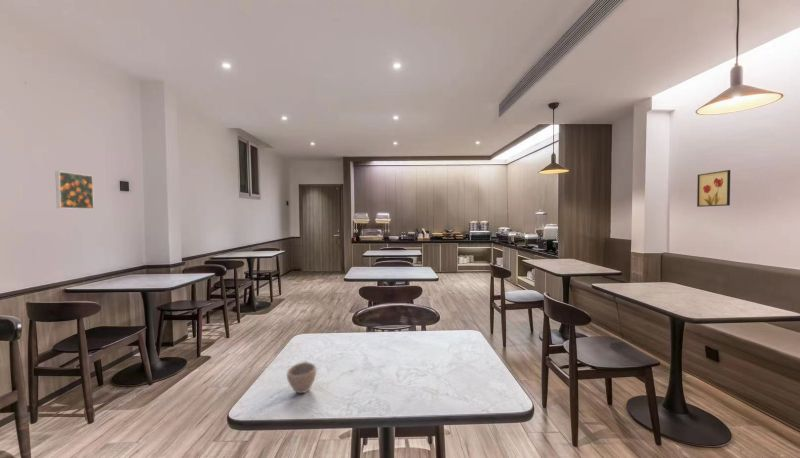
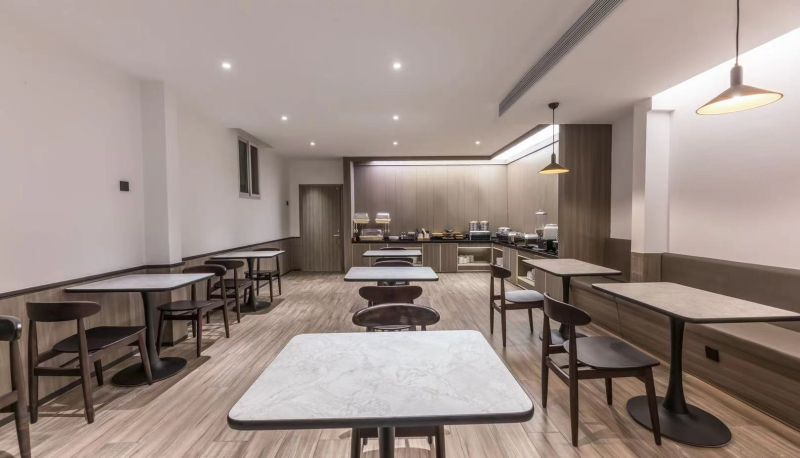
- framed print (75, 191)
- cup (302, 377)
- wall art (713, 189)
